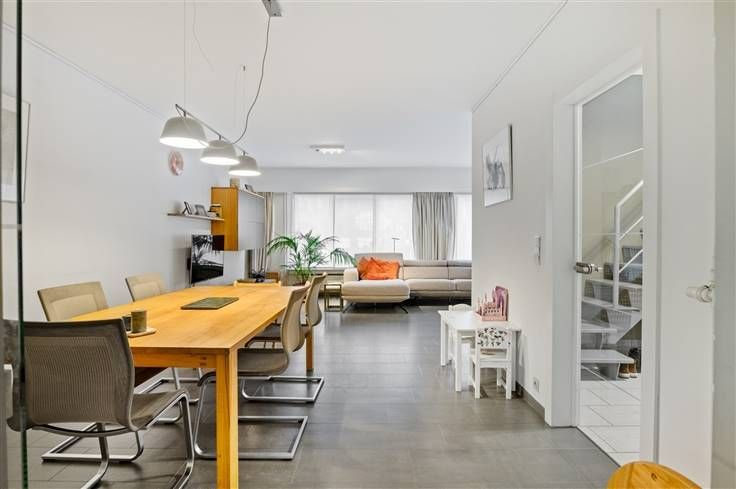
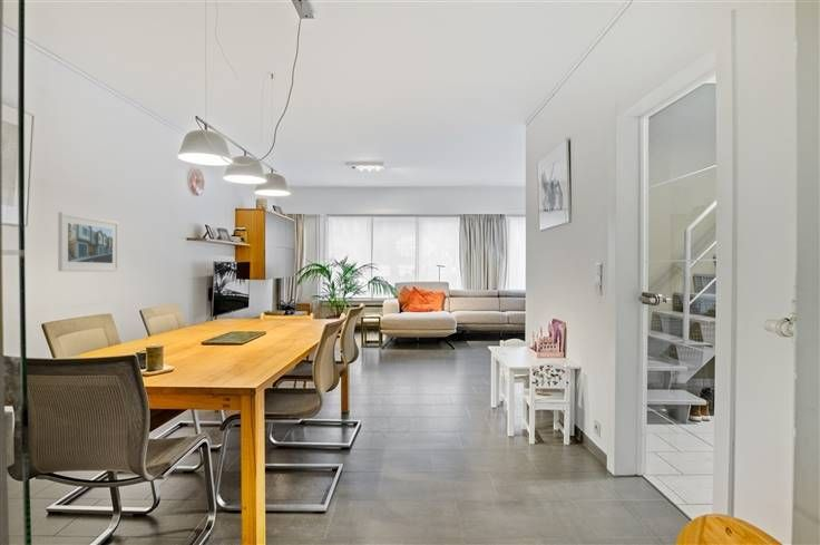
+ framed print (90, 244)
